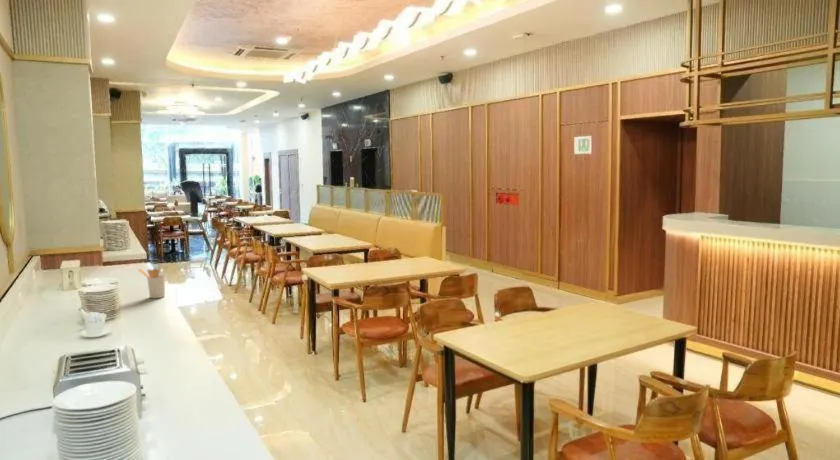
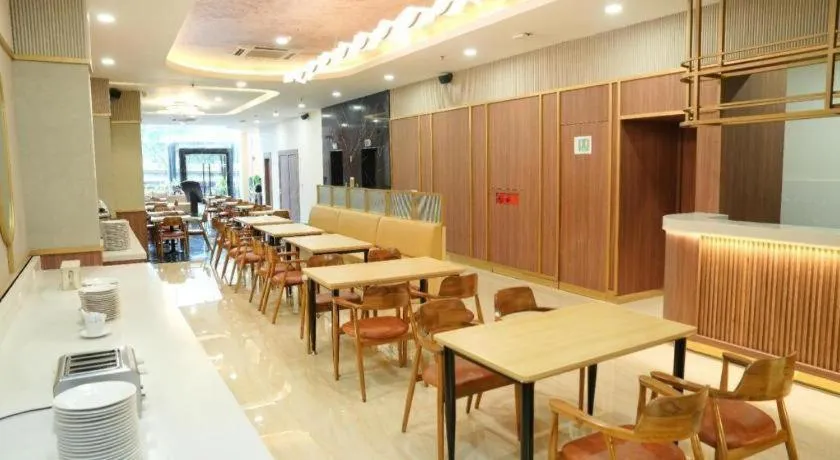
- utensil holder (151, 282)
